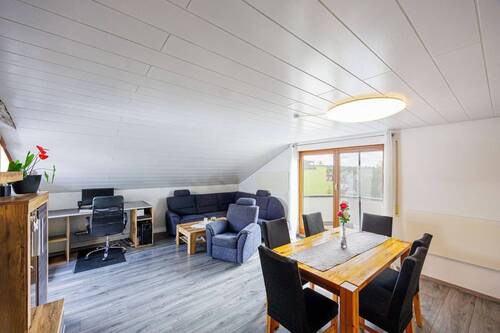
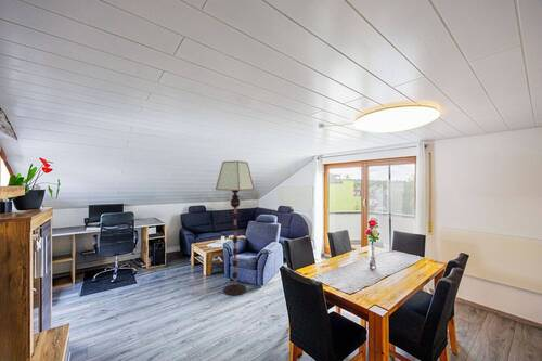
+ floor lamp (235, 225)
